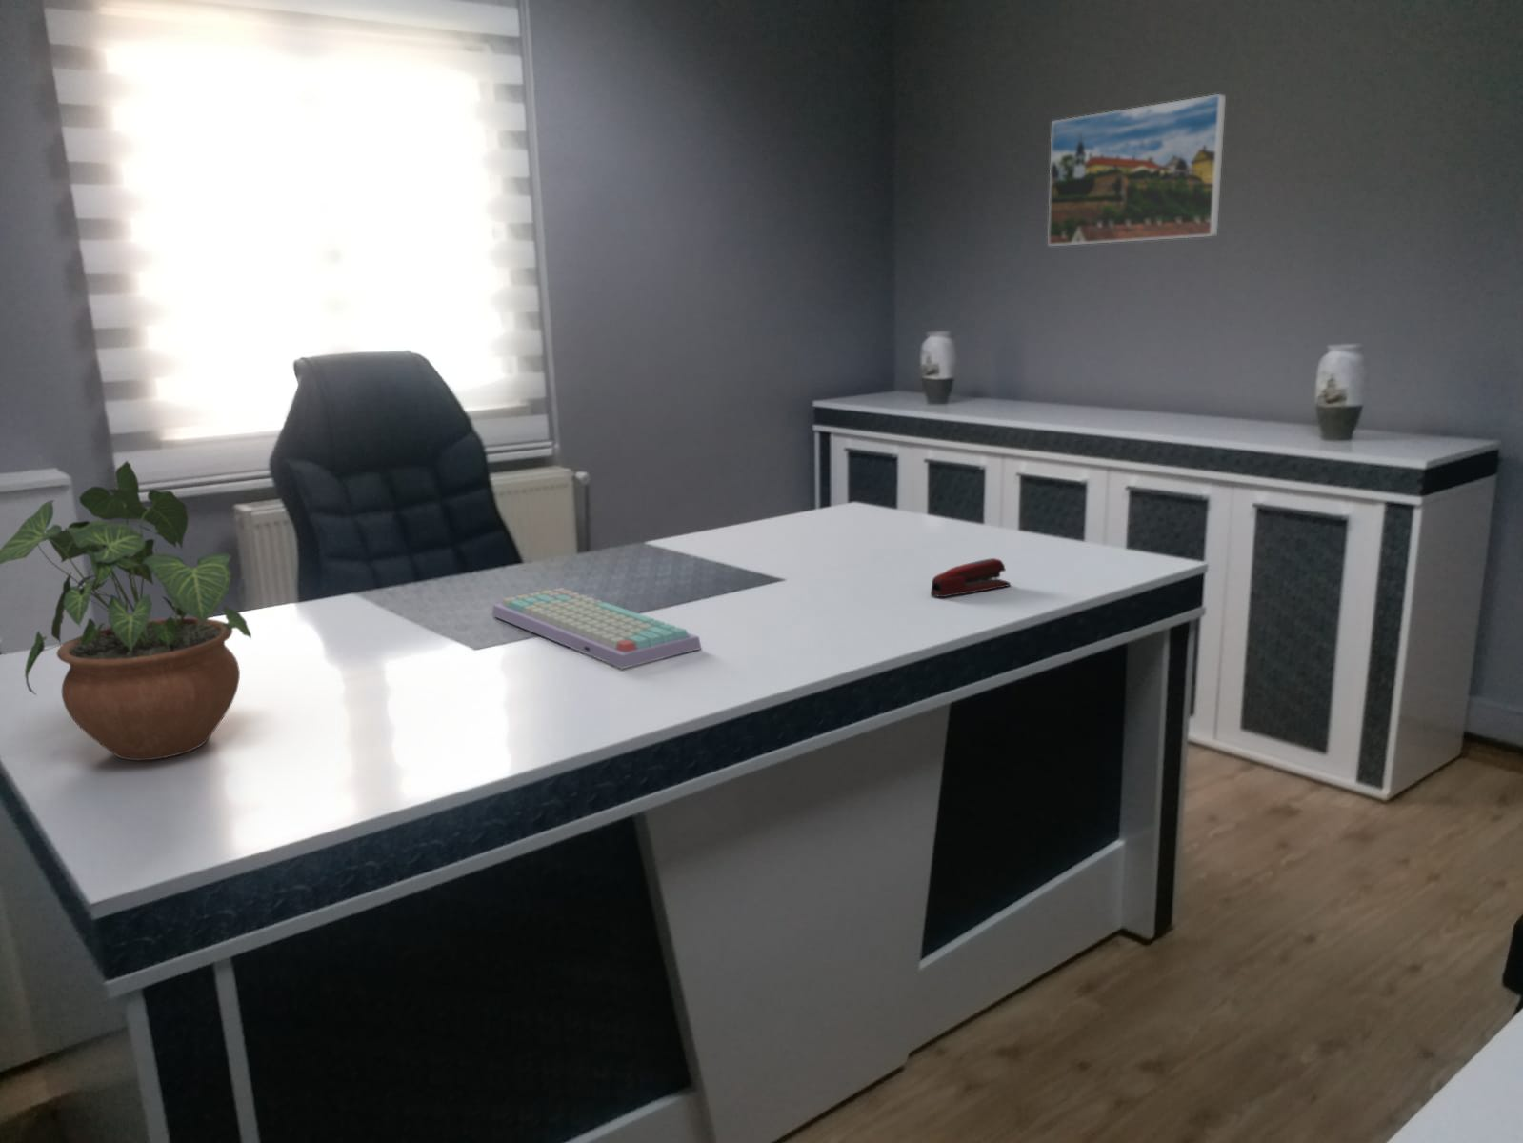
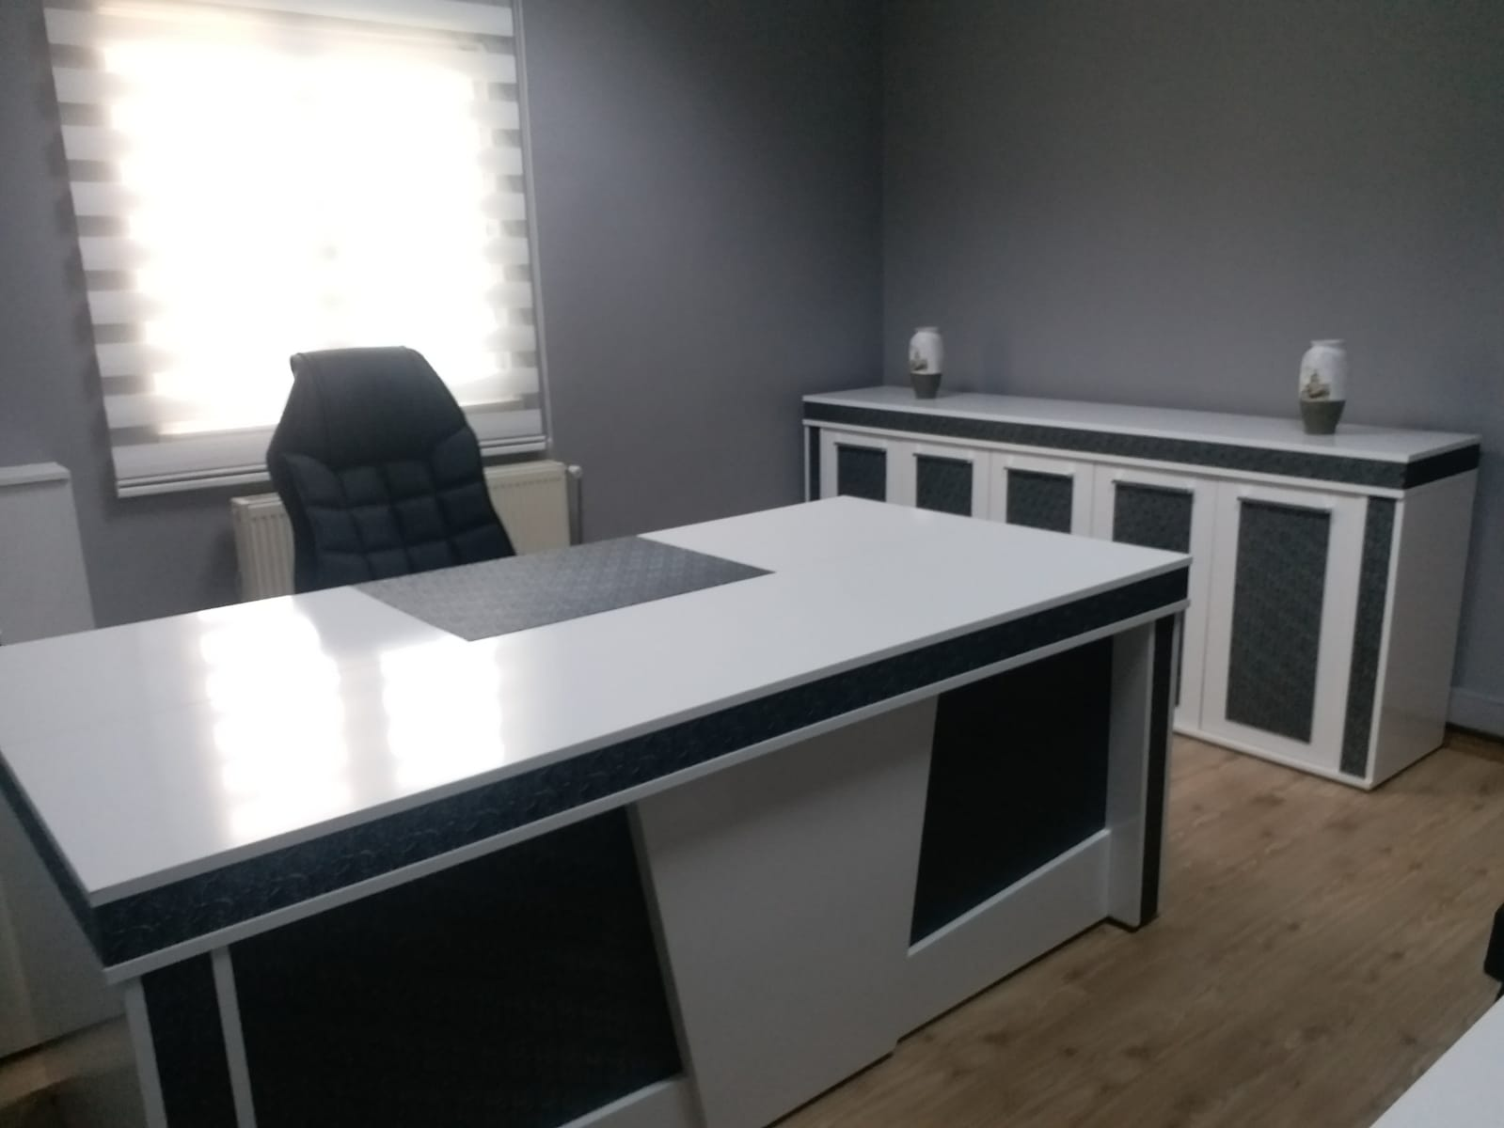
- keyboard (589, 622)
- potted plant (138, 603)
- stapler (970, 576)
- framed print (1129, 175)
